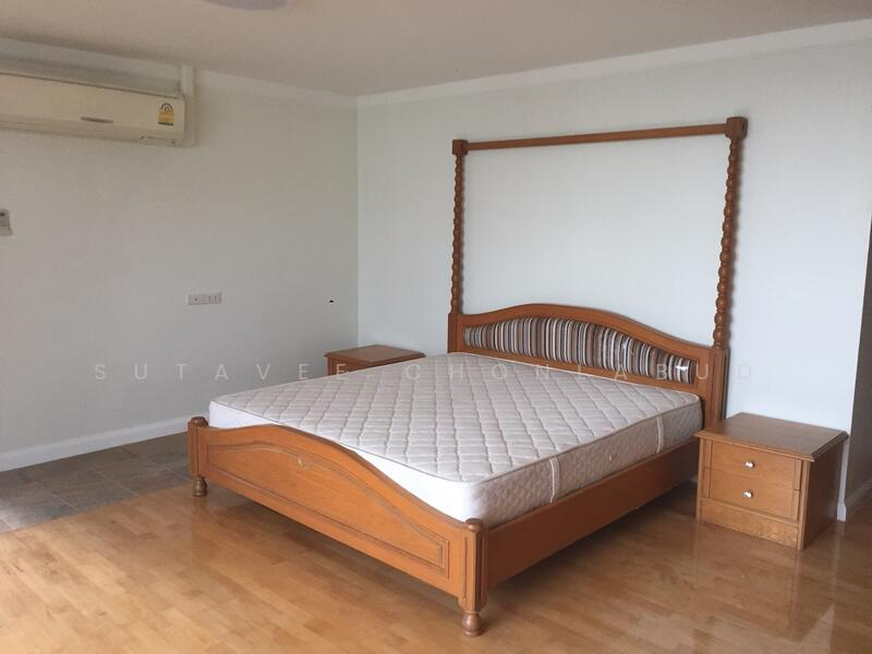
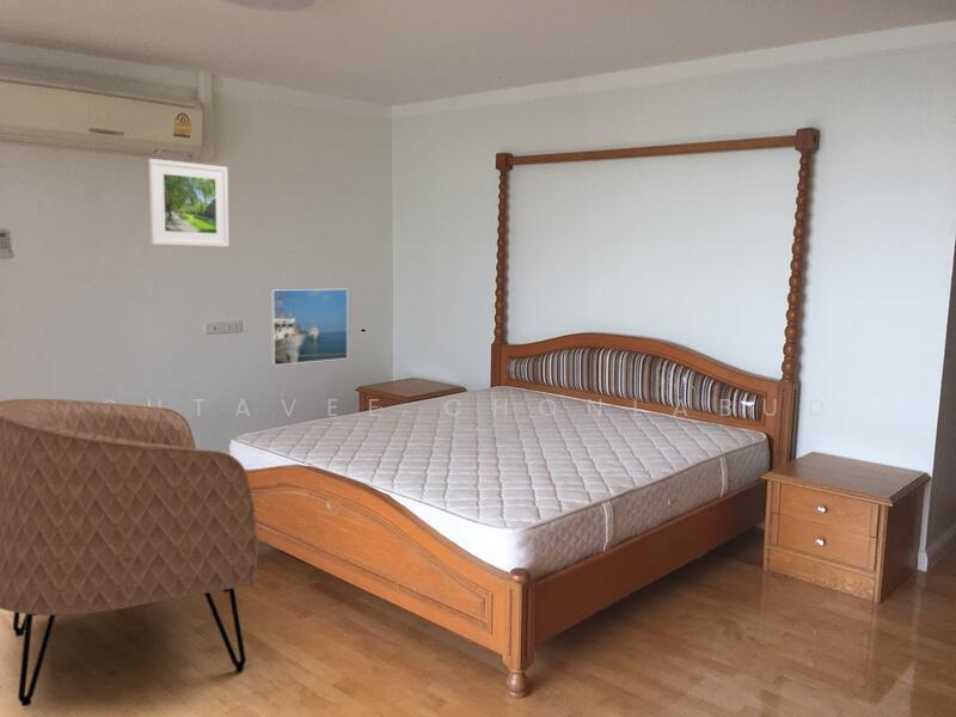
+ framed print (311, 325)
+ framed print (190, 204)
+ armchair (111, 525)
